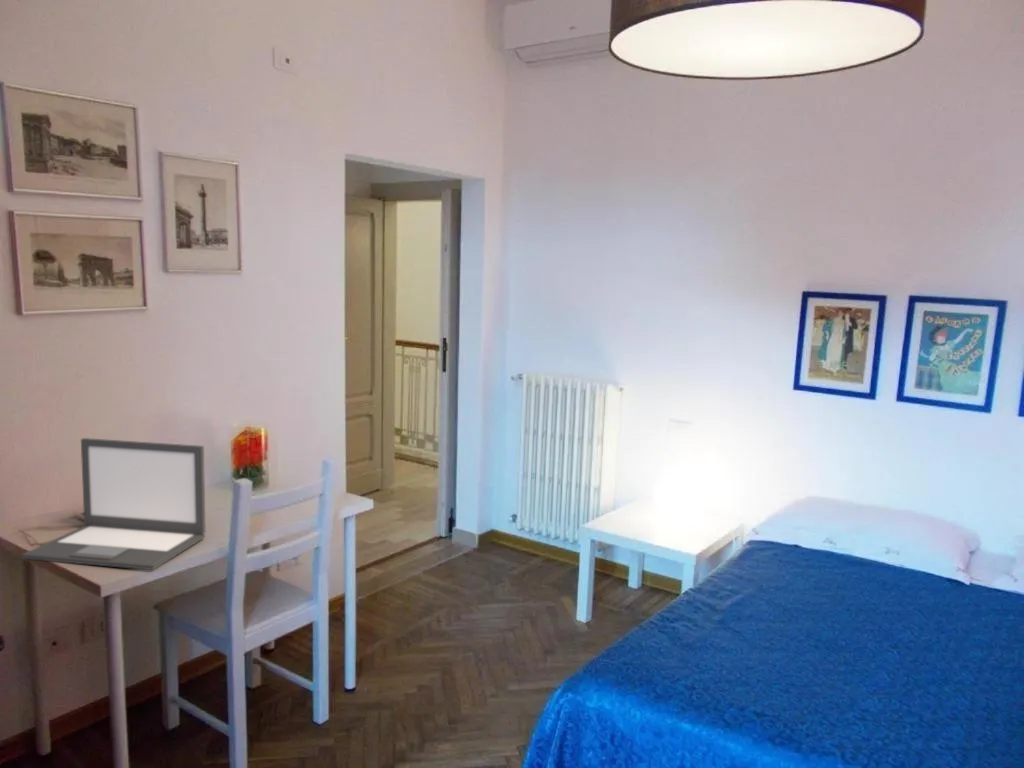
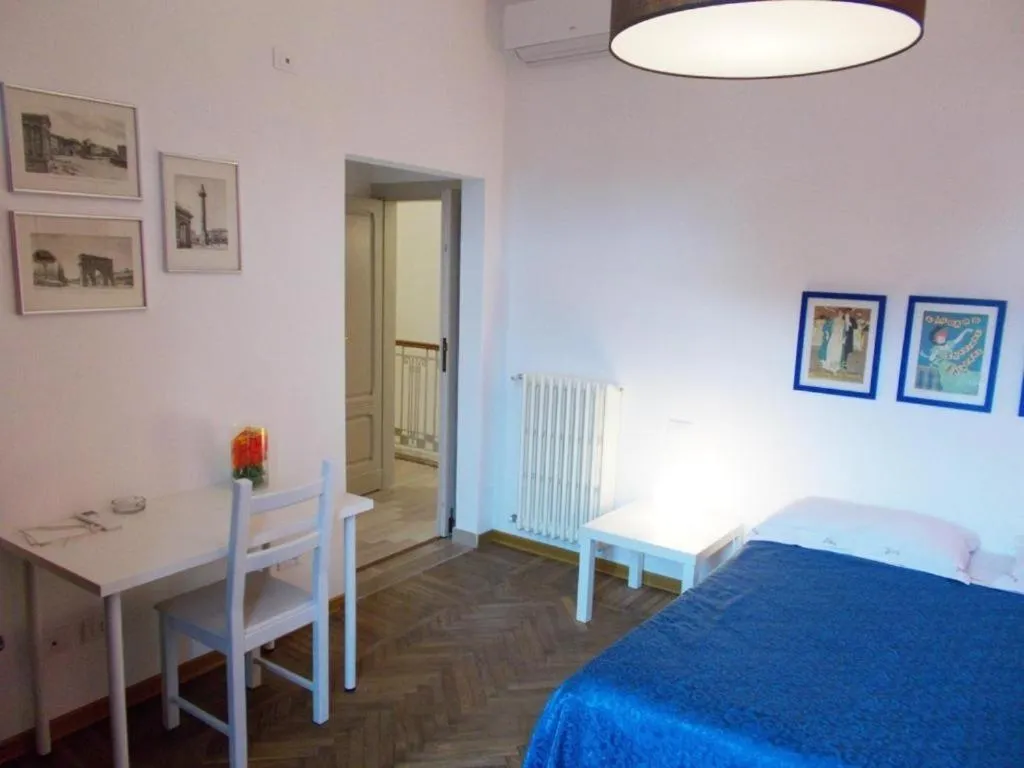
- laptop (116, 500)
